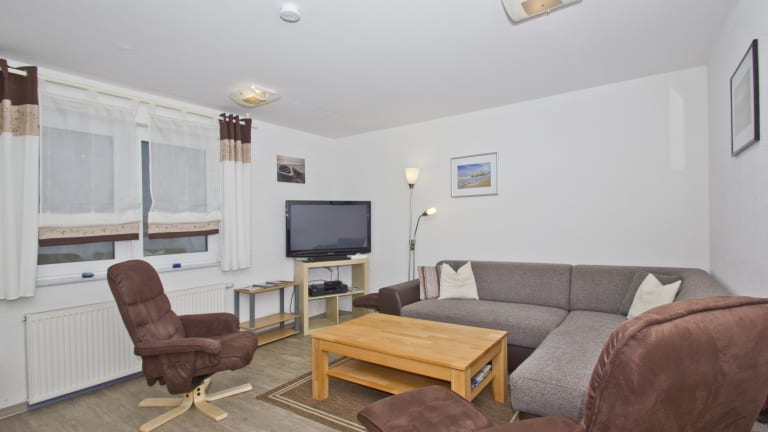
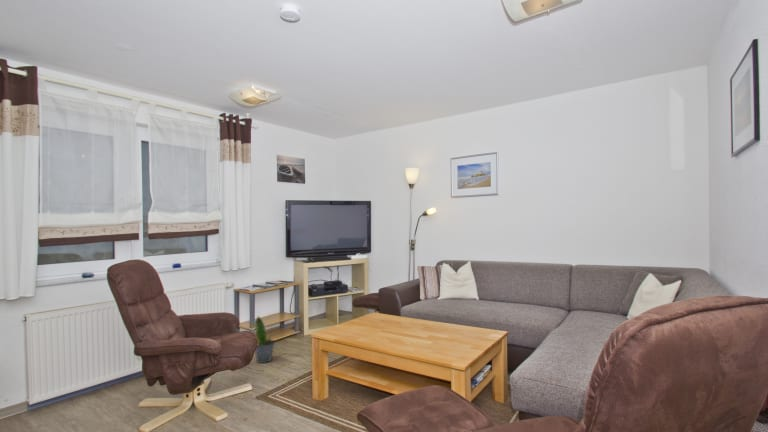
+ potted plant (264, 338)
